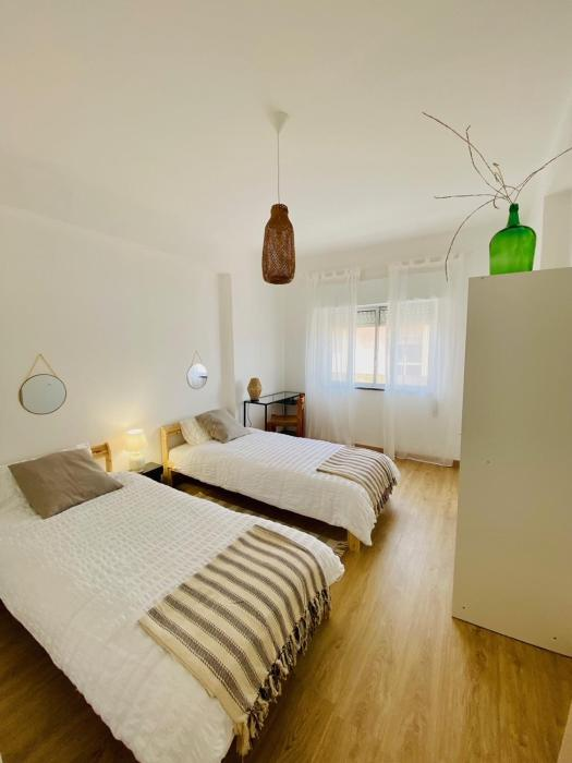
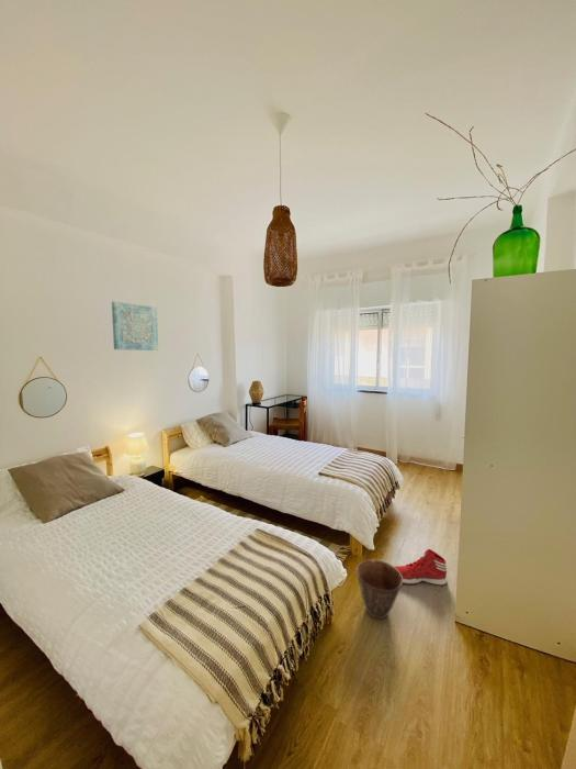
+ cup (379, 592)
+ sneaker (418, 564)
+ wall art (136, 327)
